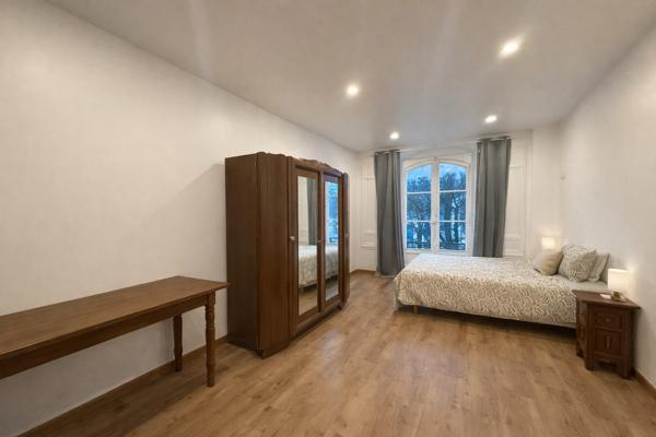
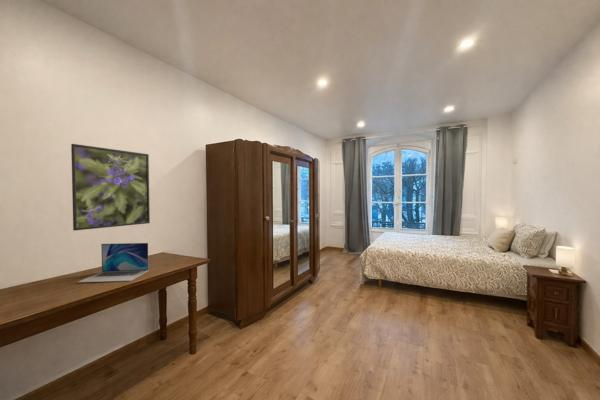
+ laptop (115, 261)
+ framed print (115, 188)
